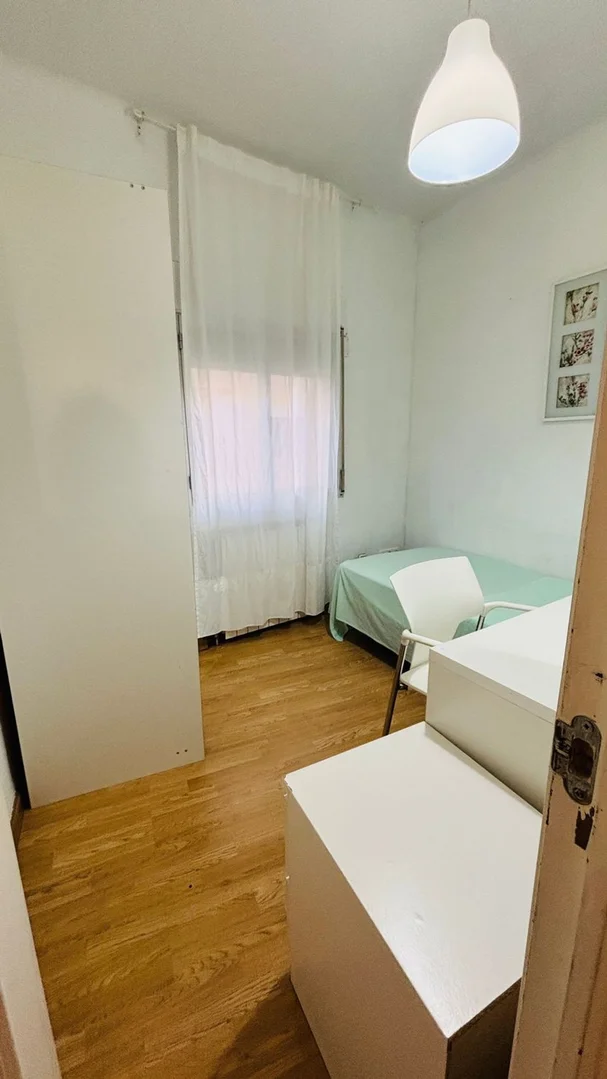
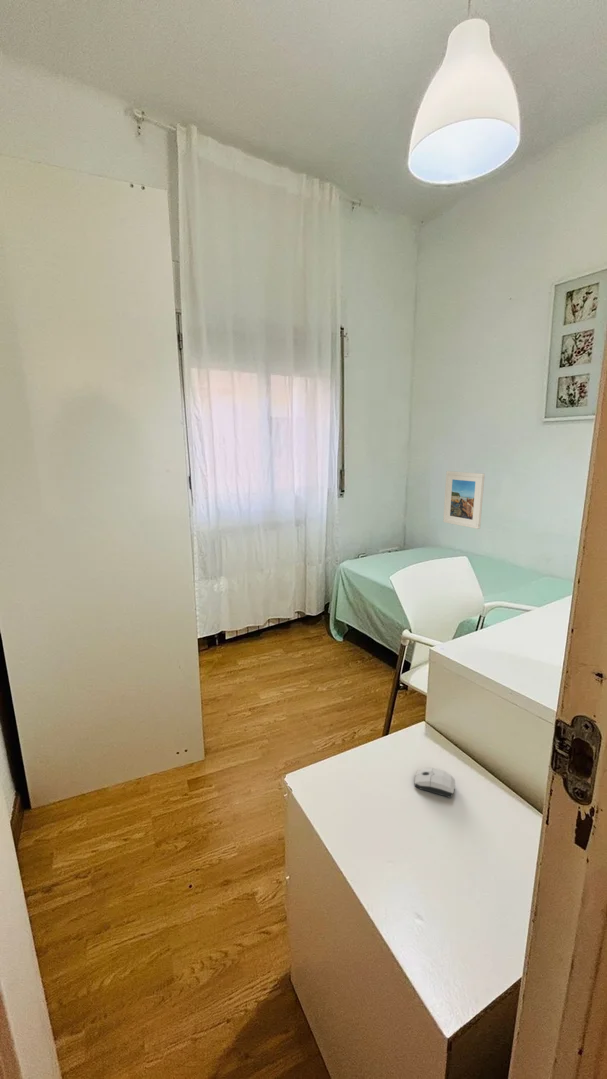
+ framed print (462, 499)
+ computer mouse (434, 779)
